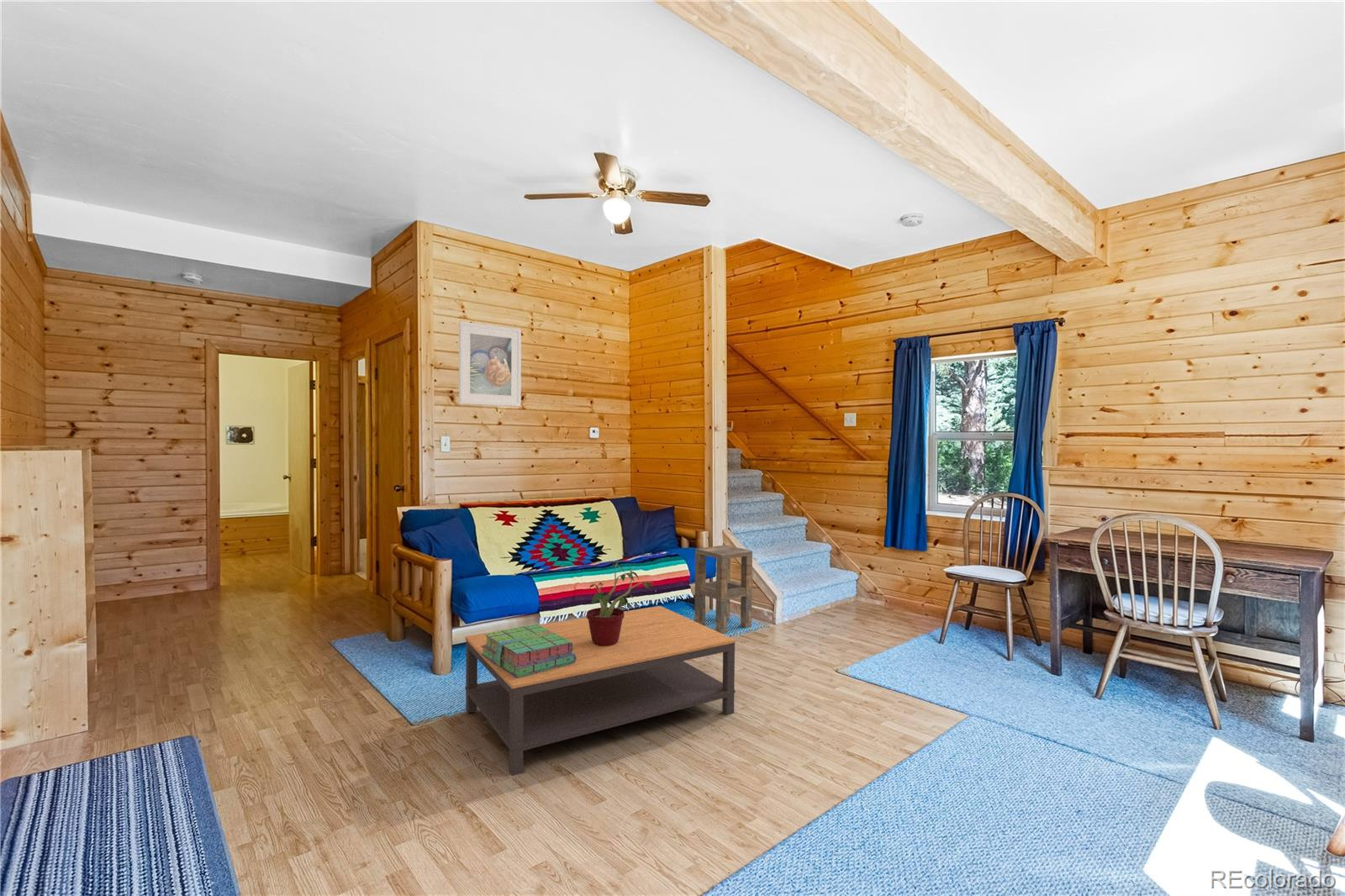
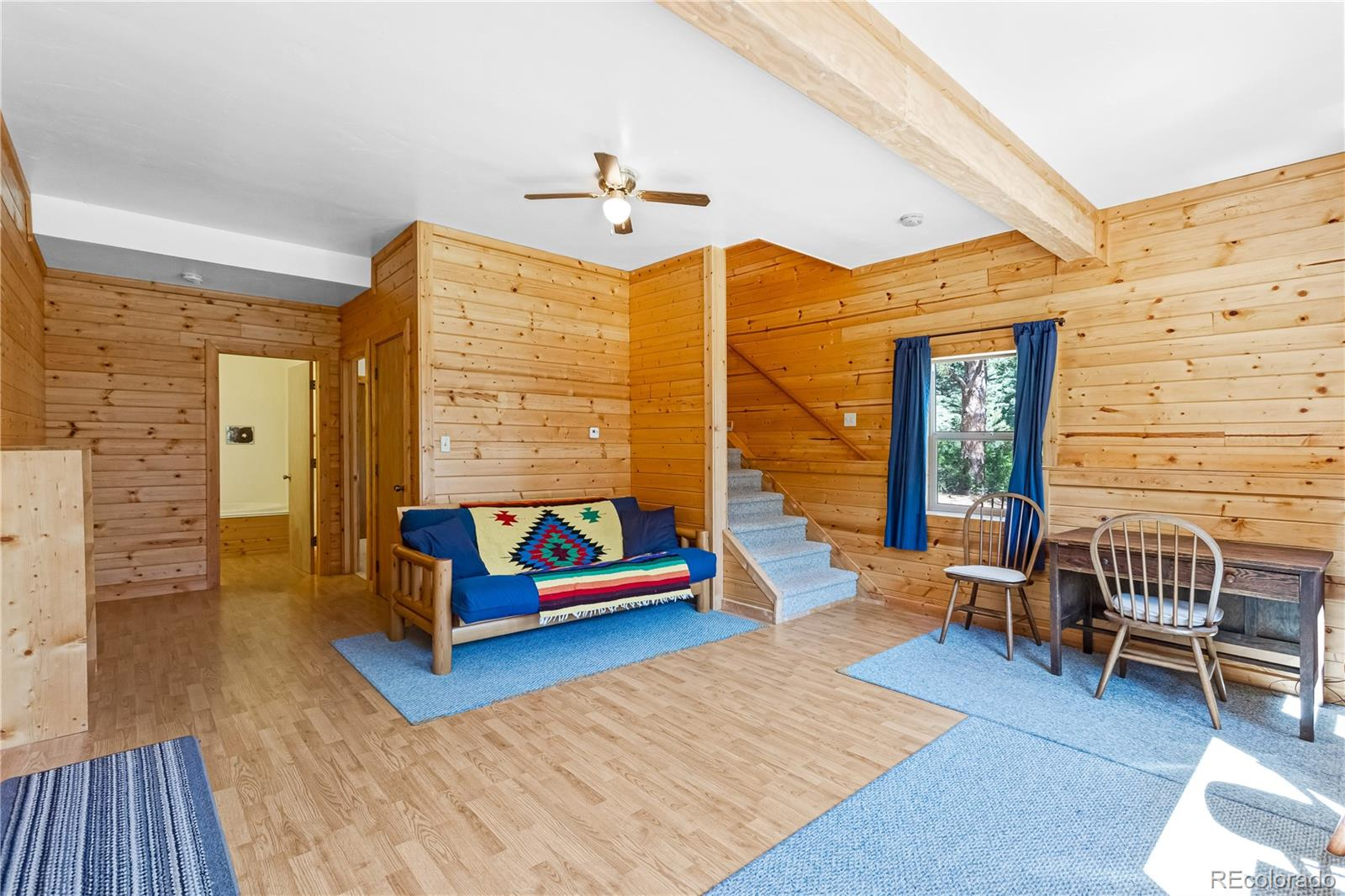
- potted plant (620, 600)
- coffee table (599, 675)
- stack of books (527, 647)
- side table (723, 588)
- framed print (490, 365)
